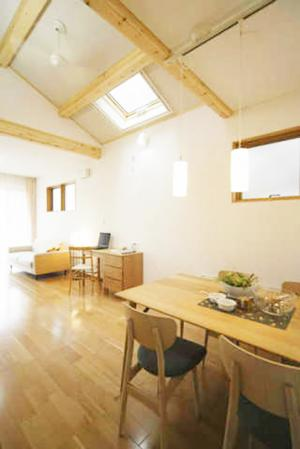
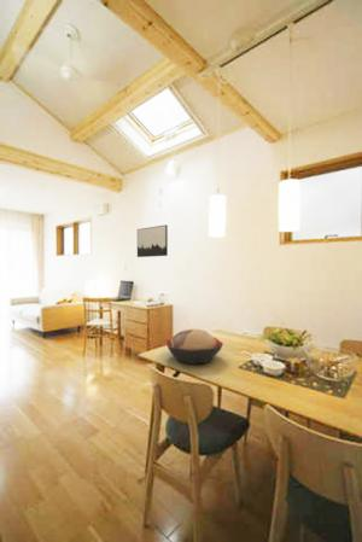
+ wall art (151, 241)
+ decorative bowl (193, 343)
